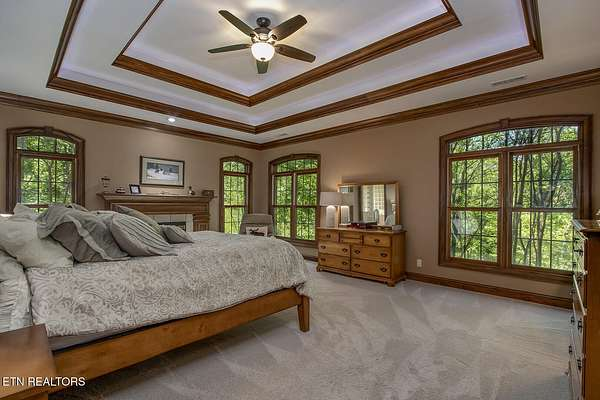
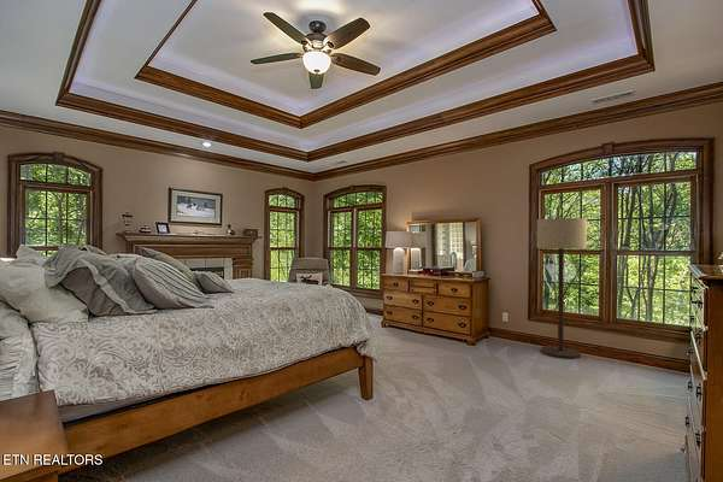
+ floor lamp (560, 286)
